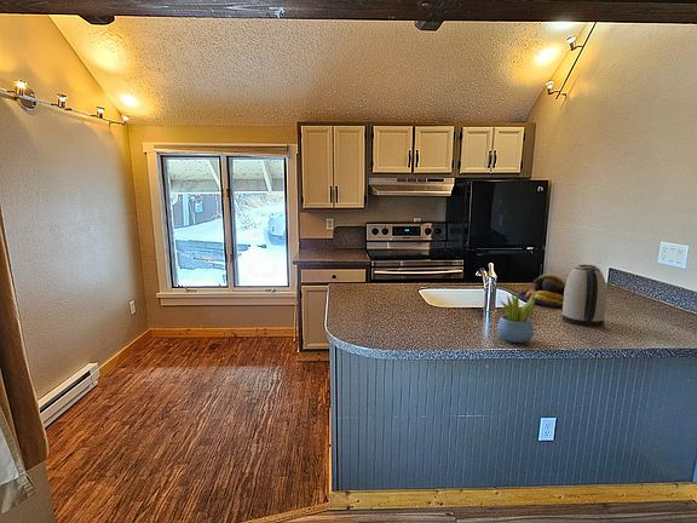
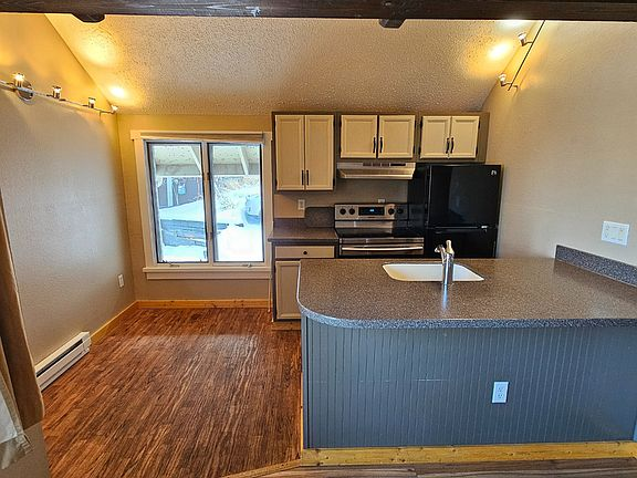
- succulent plant (517, 314)
- fruit bowl (554, 287)
- kettle (586, 294)
